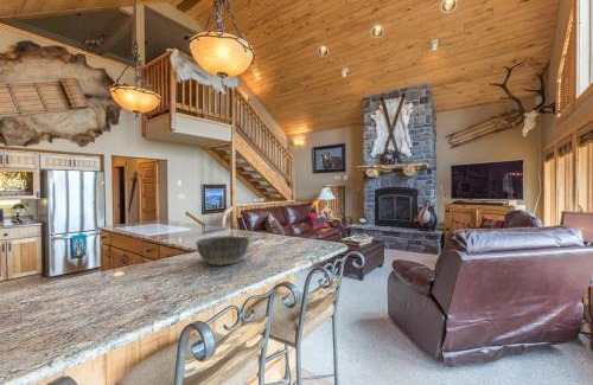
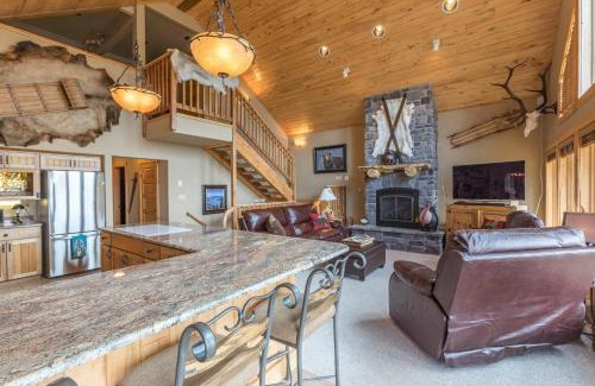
- bowl (223, 250)
